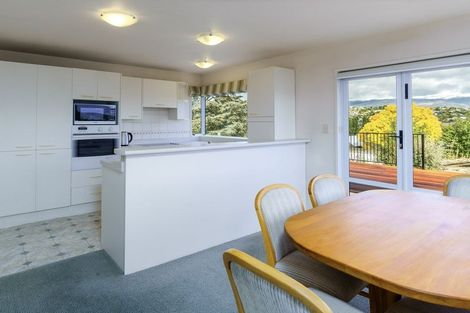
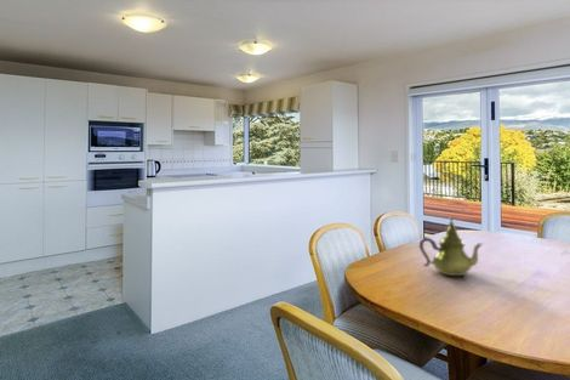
+ teapot (450, 244)
